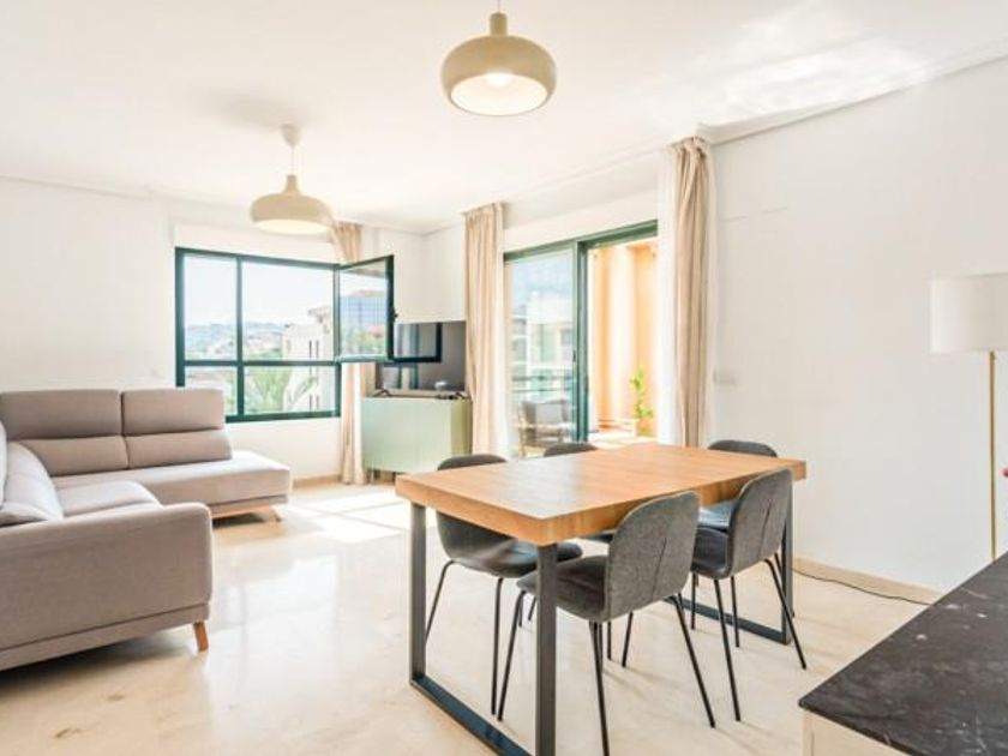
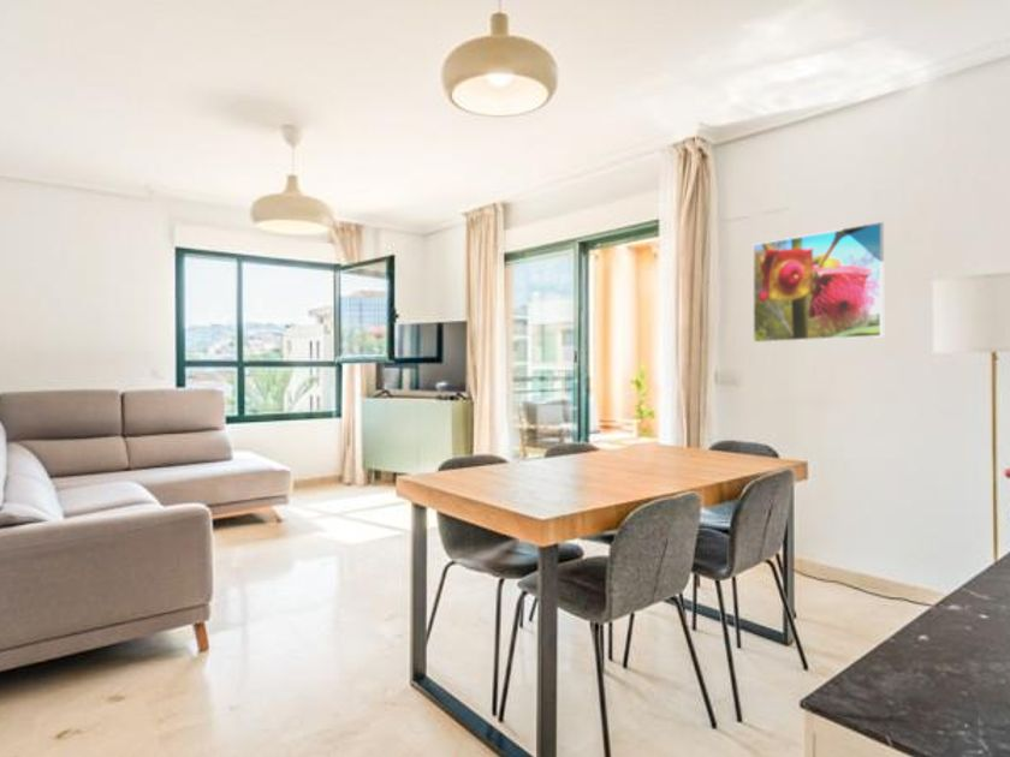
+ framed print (813, 287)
